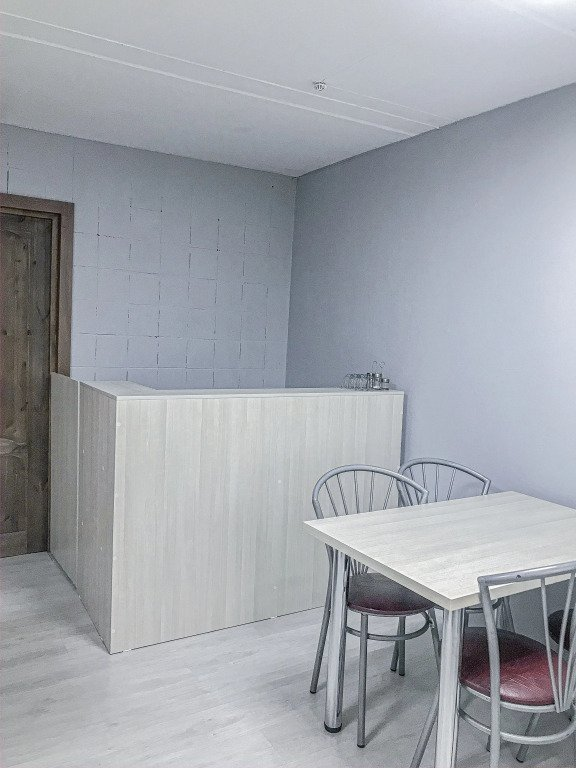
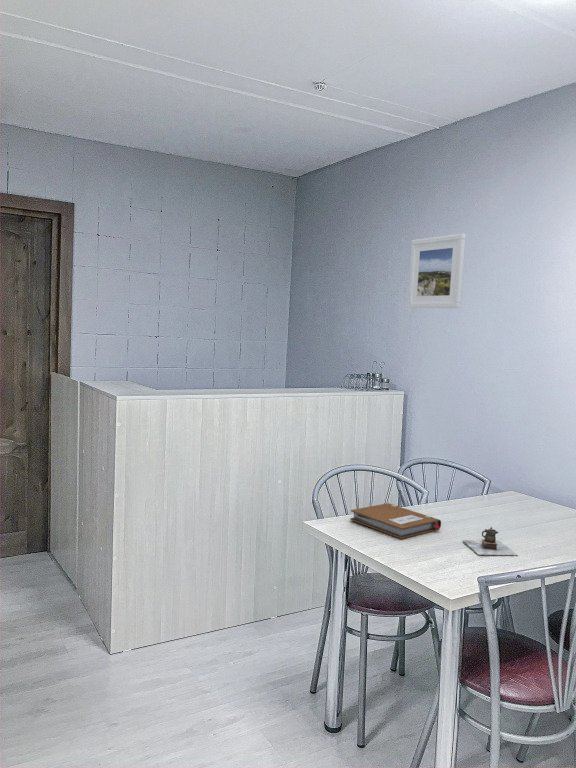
+ teapot (490, 537)
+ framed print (435, 272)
+ notebook (396, 519)
